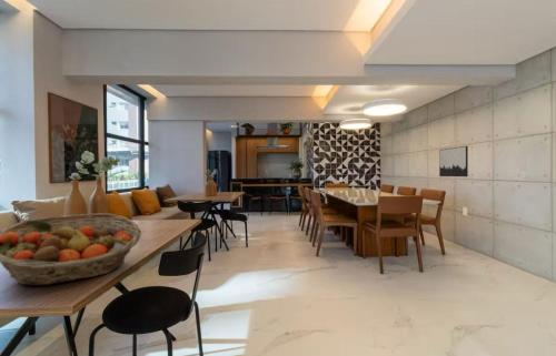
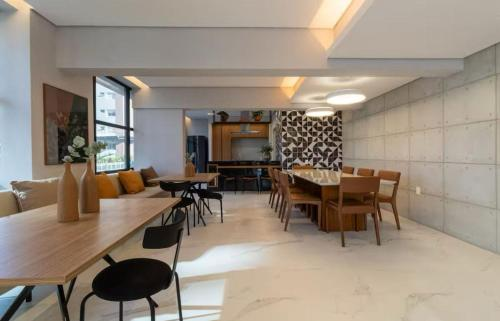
- wall art (451, 162)
- fruit basket (73, 244)
